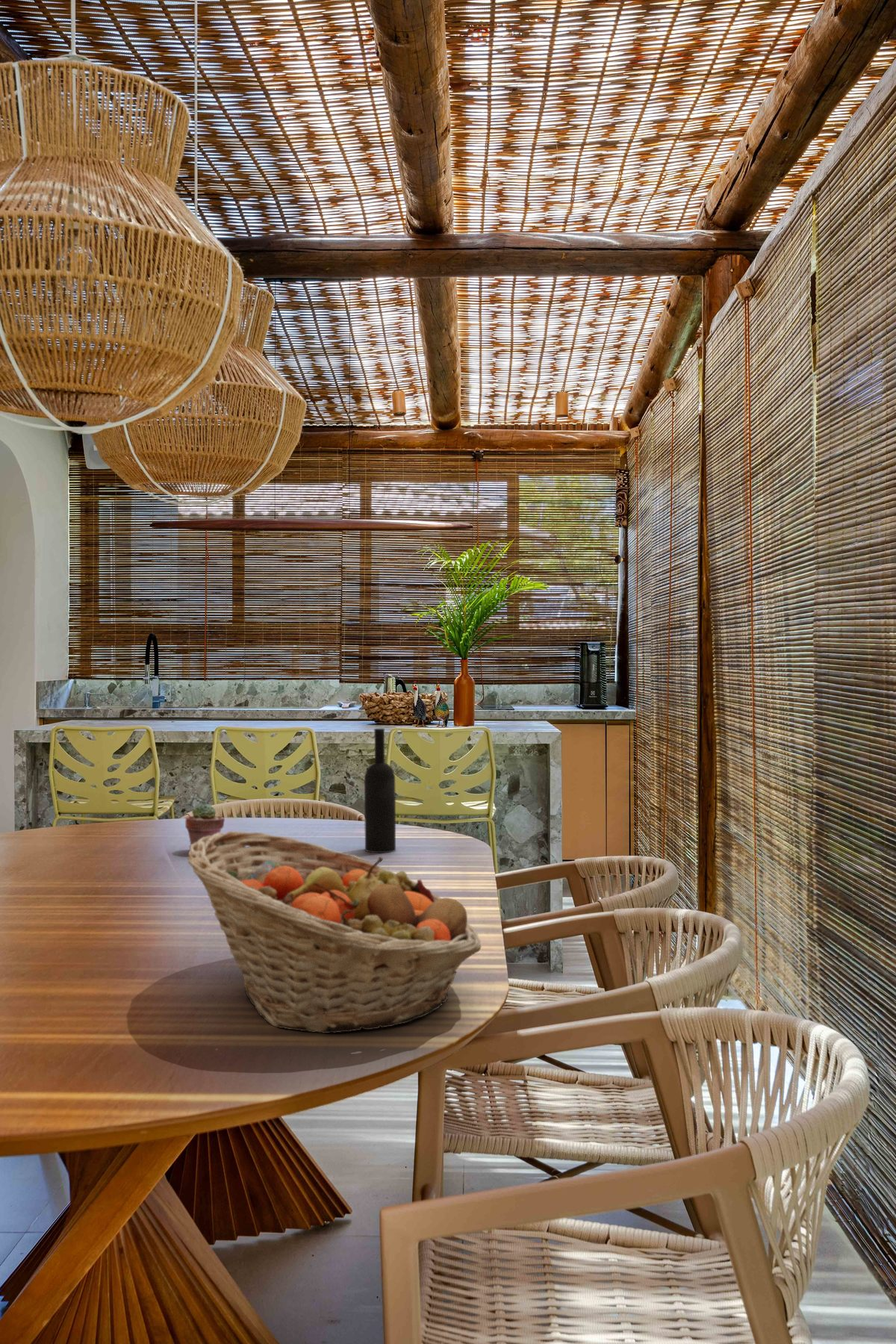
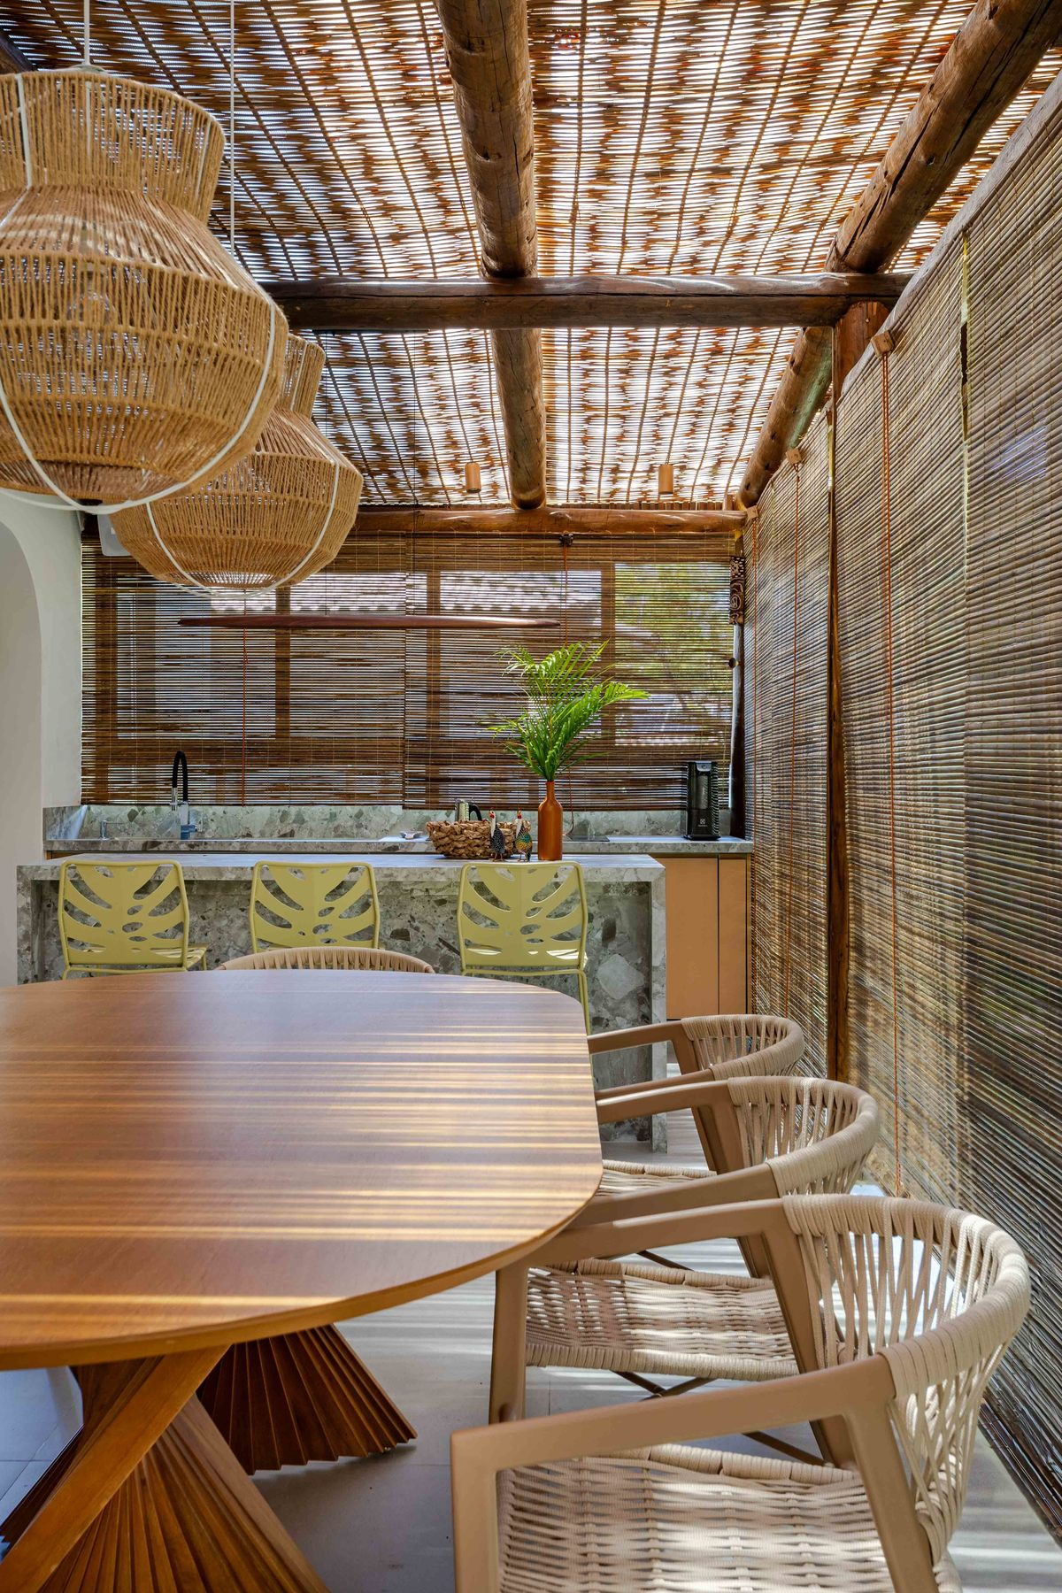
- fruit basket (334, 915)
- potted succulent (205, 827)
- wine bottle (379, 789)
